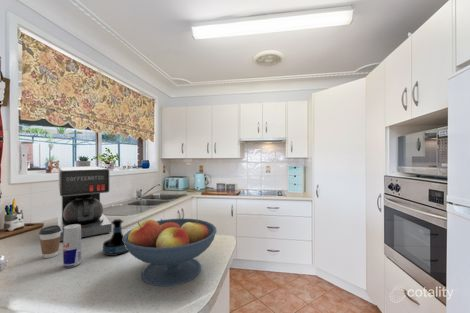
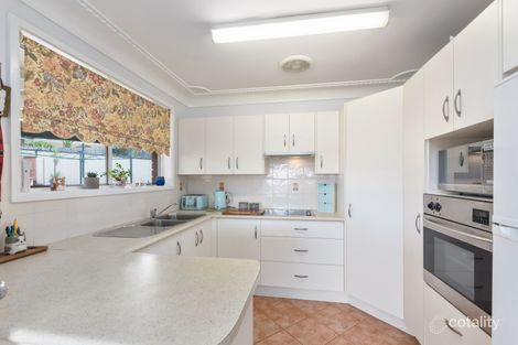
- coffee cup (50, 241)
- coffee maker (82, 198)
- beverage can (72, 245)
- fruit bowl (172, 243)
- tequila bottle (117, 235)
